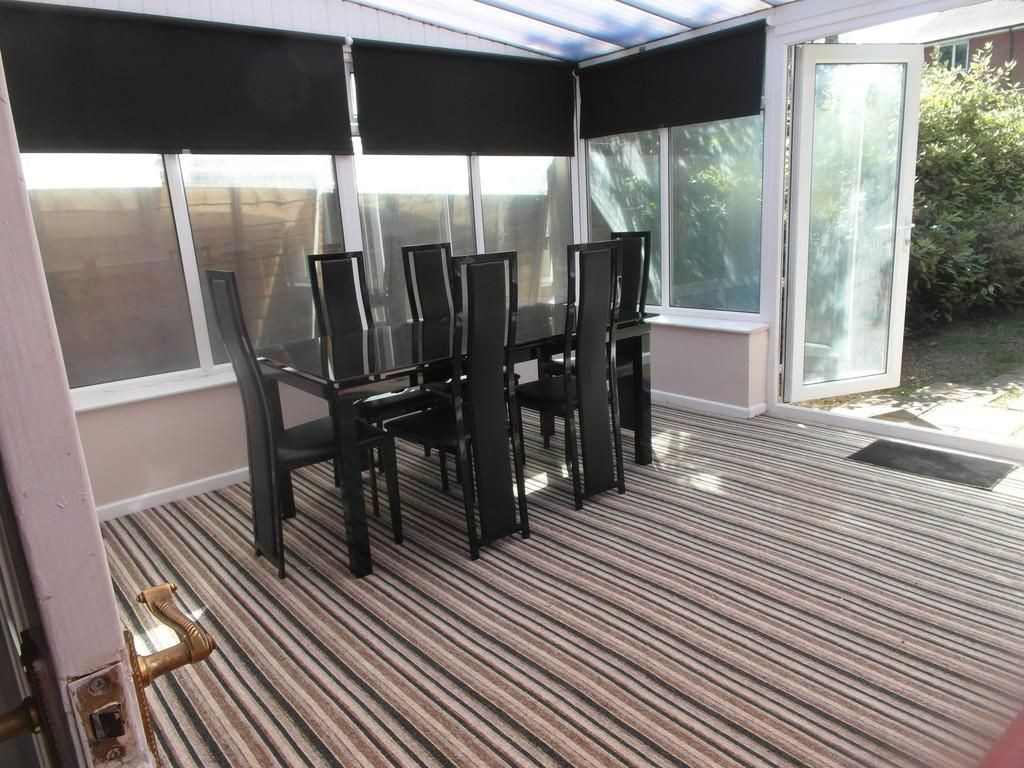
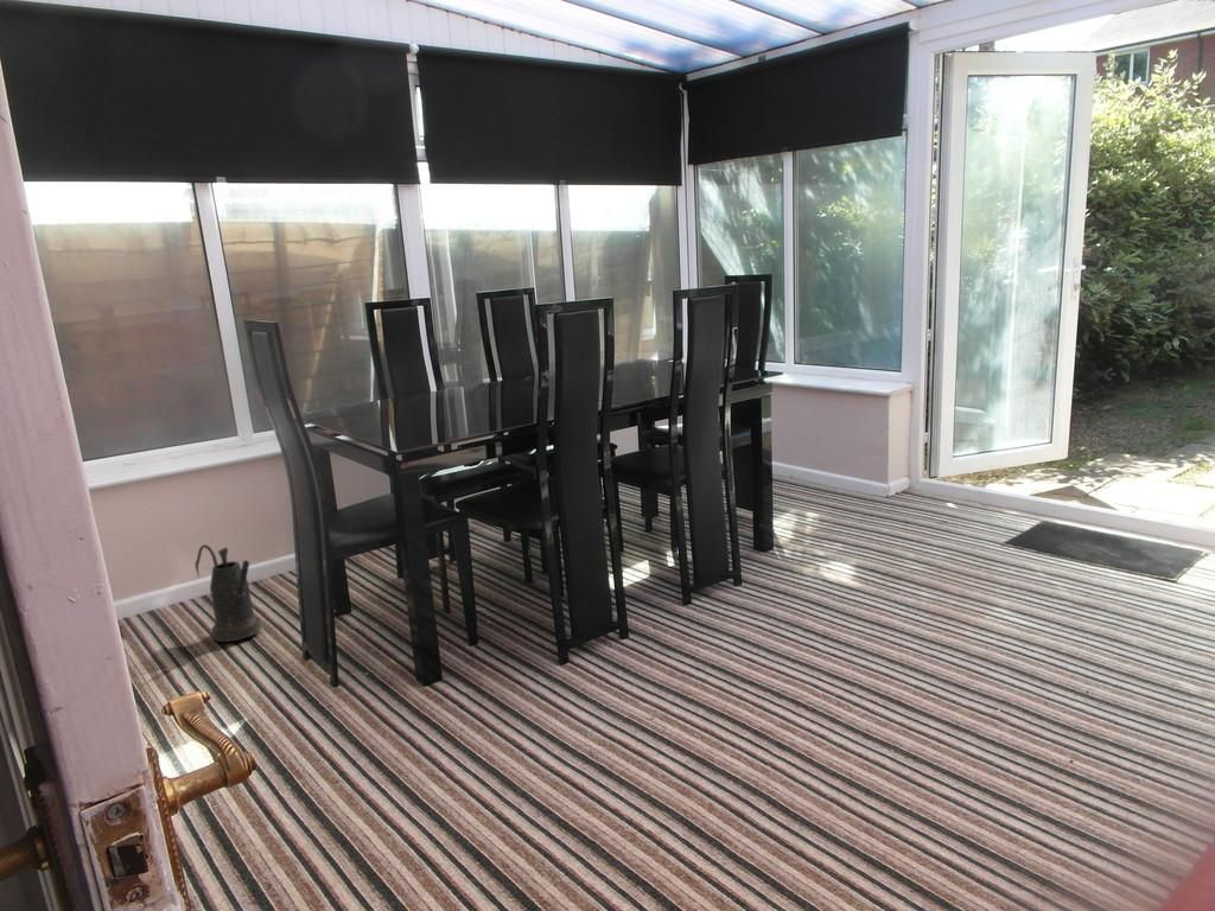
+ watering can (224, 590)
